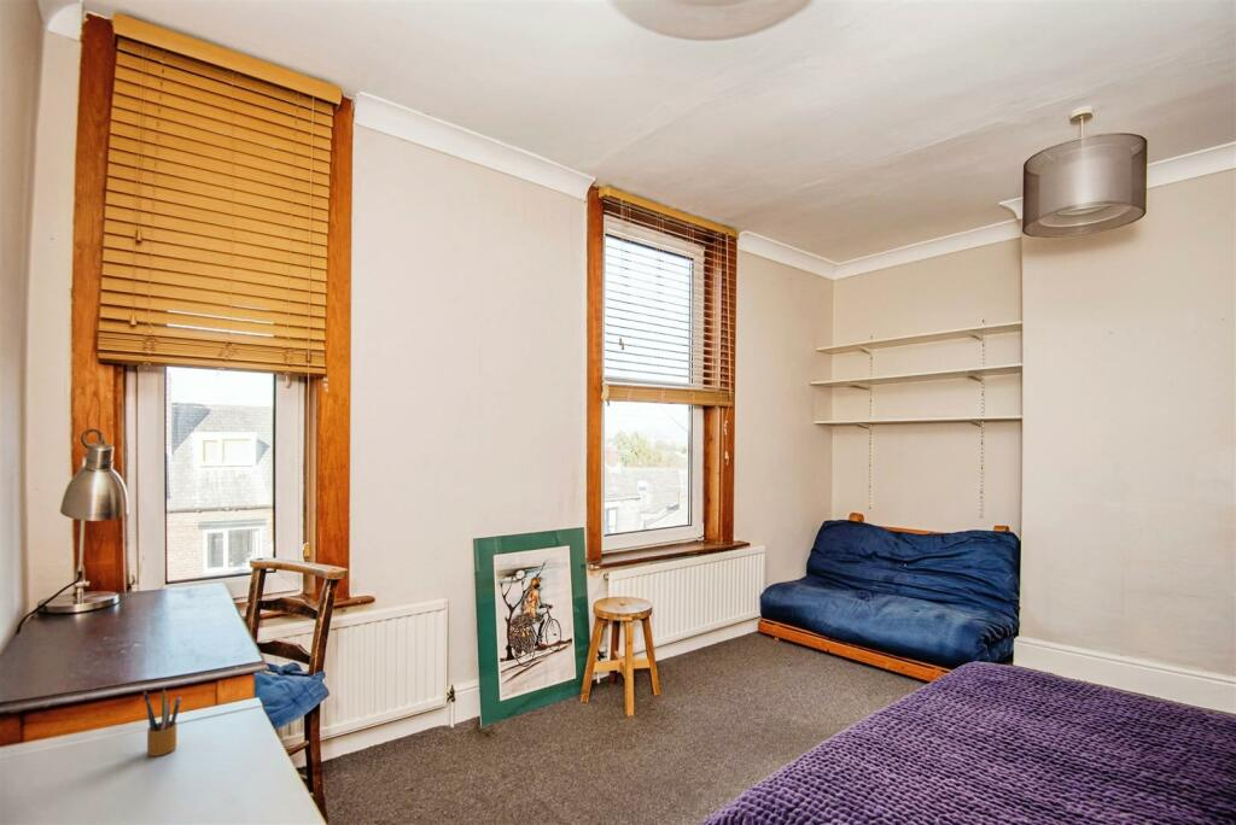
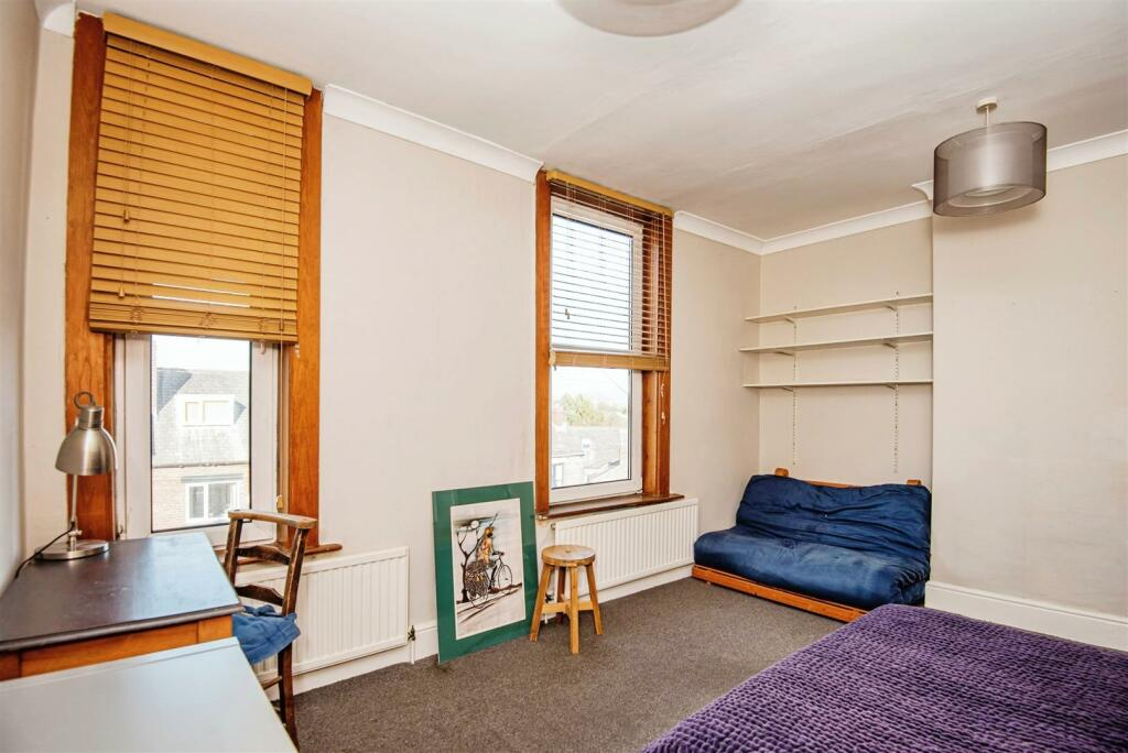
- pencil box (162, 720)
